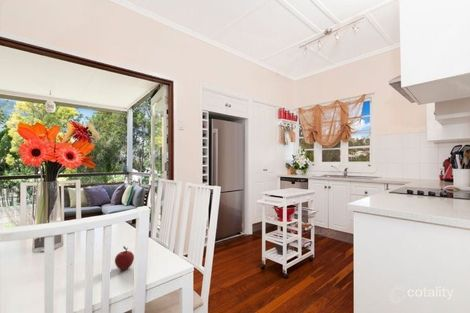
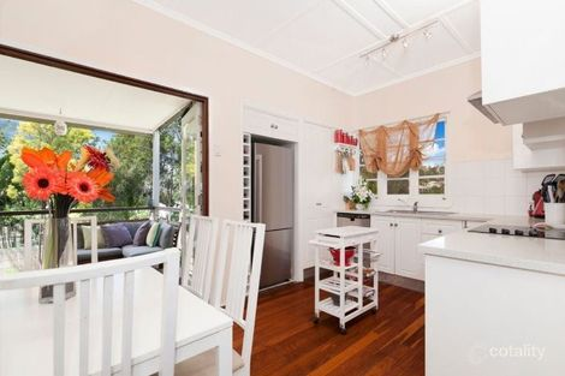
- apple (124, 257)
